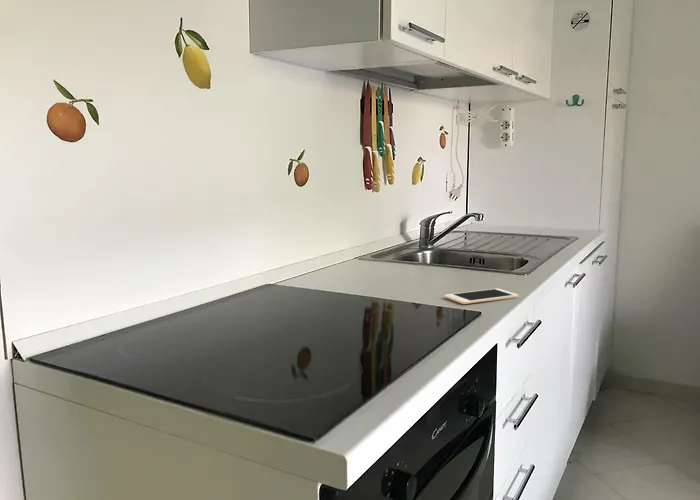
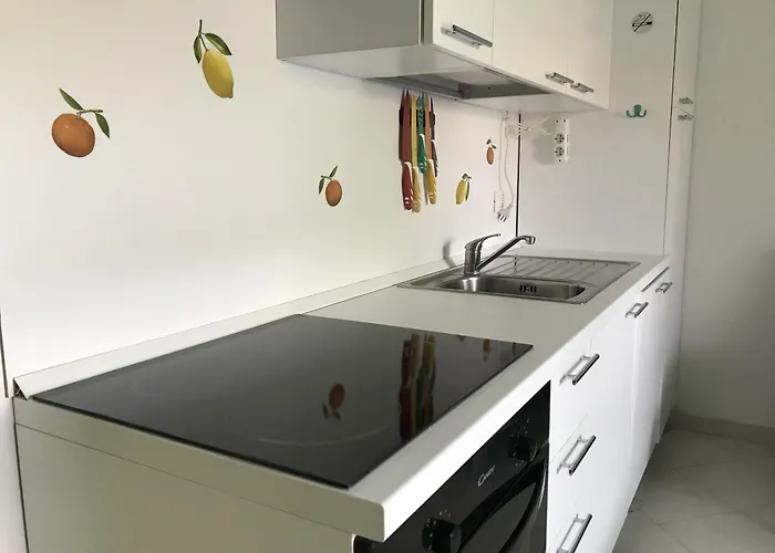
- cell phone (481, 296)
